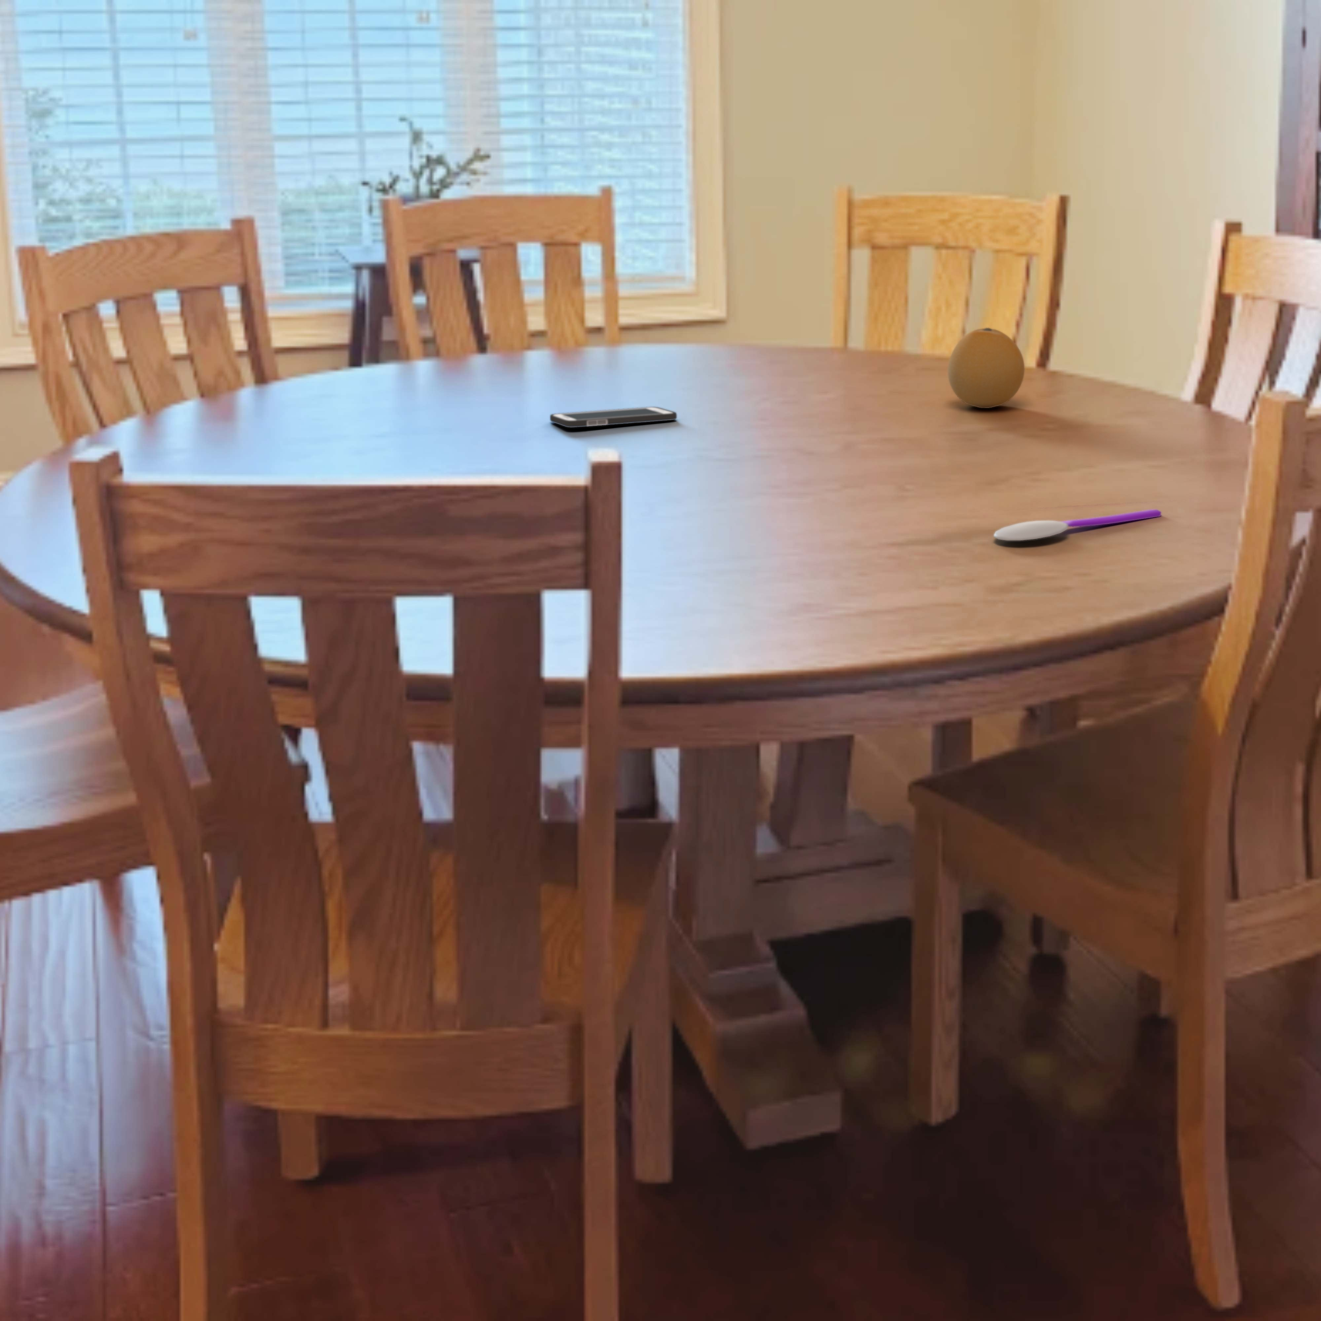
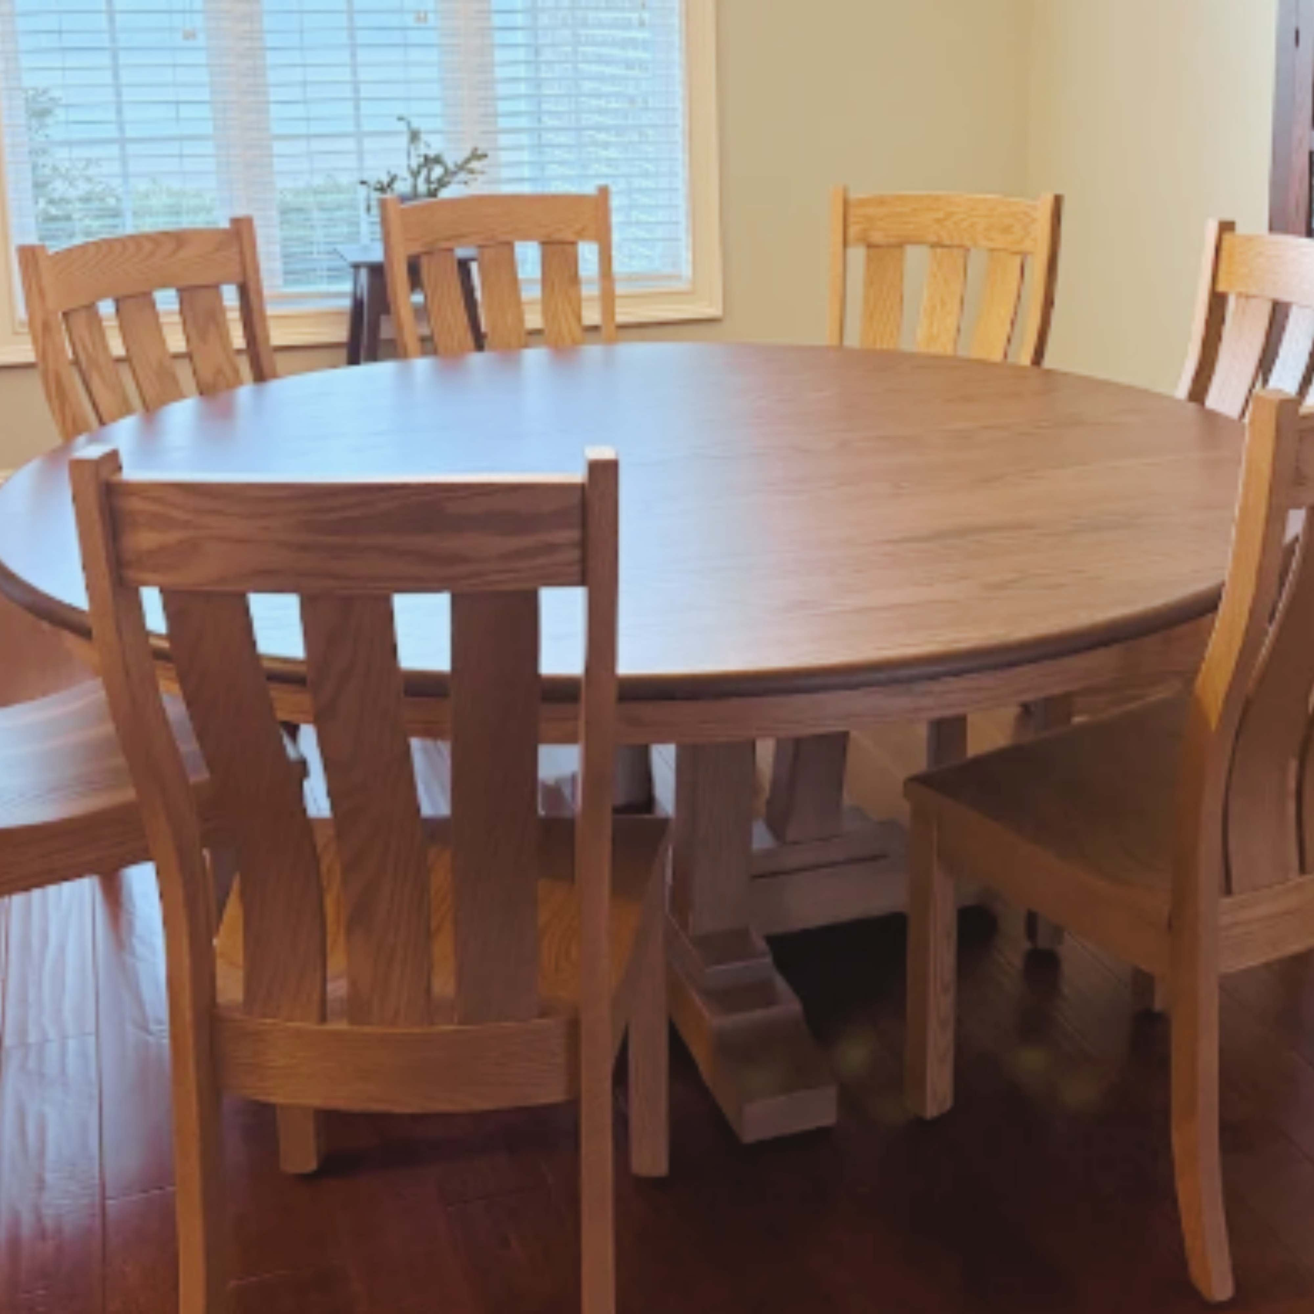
- fruit (986, 368)
- cell phone (613, 417)
- spoon (1080, 521)
